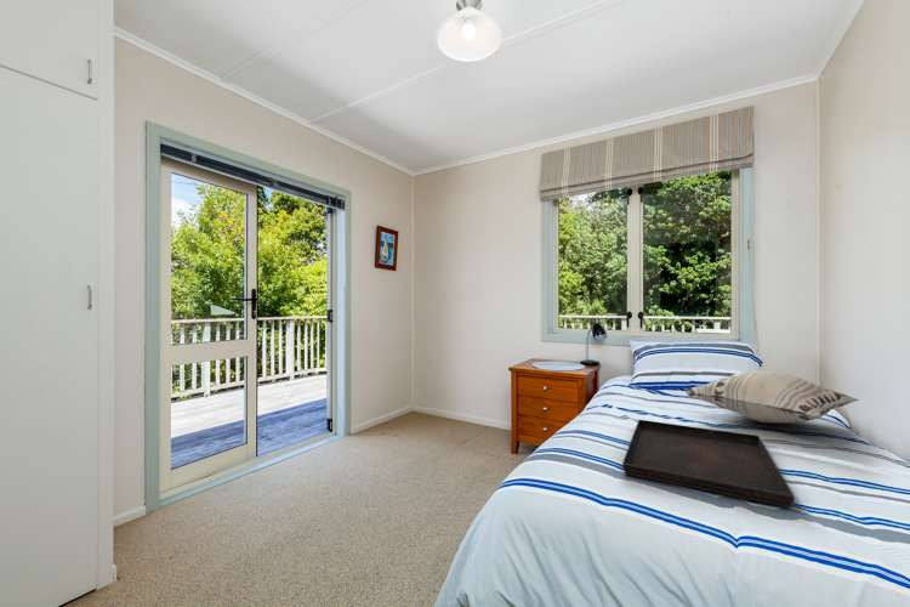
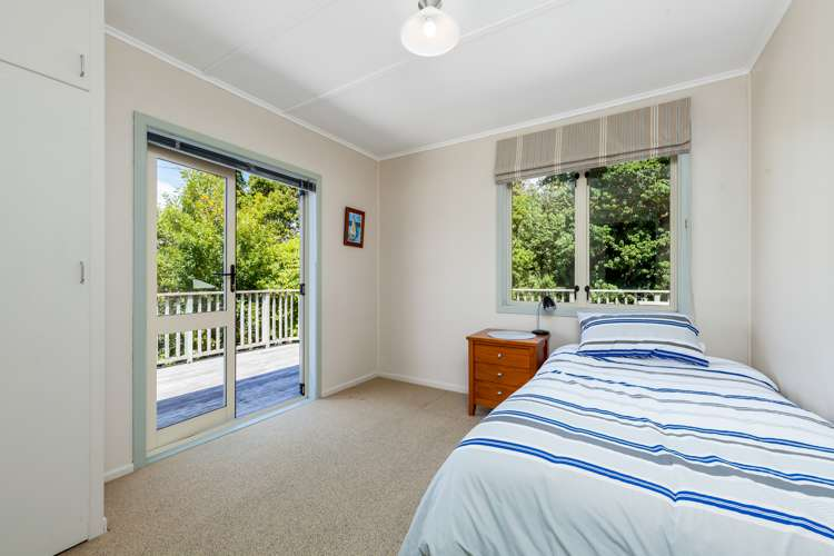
- decorative pillow (767, 396)
- serving tray (696, 453)
